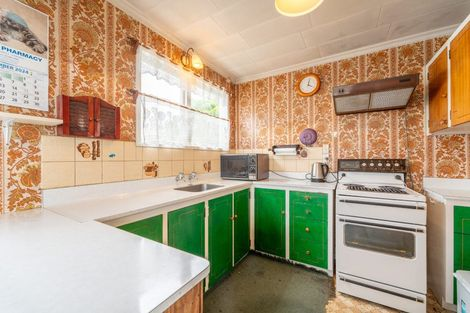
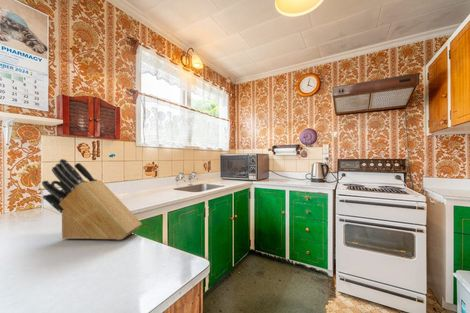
+ knife block (93, 196)
